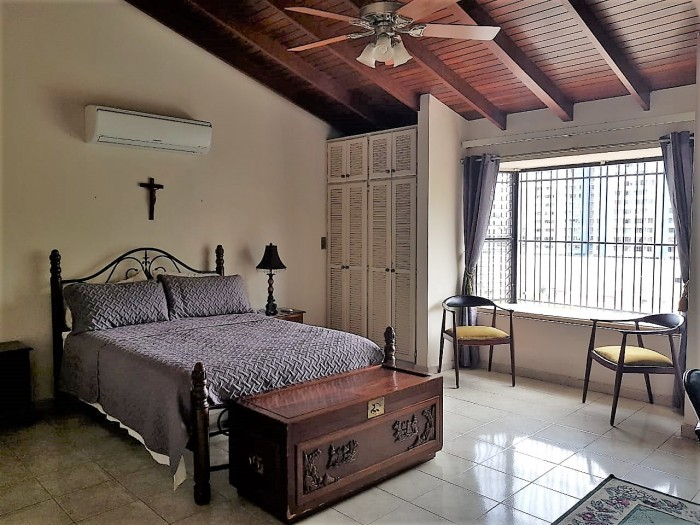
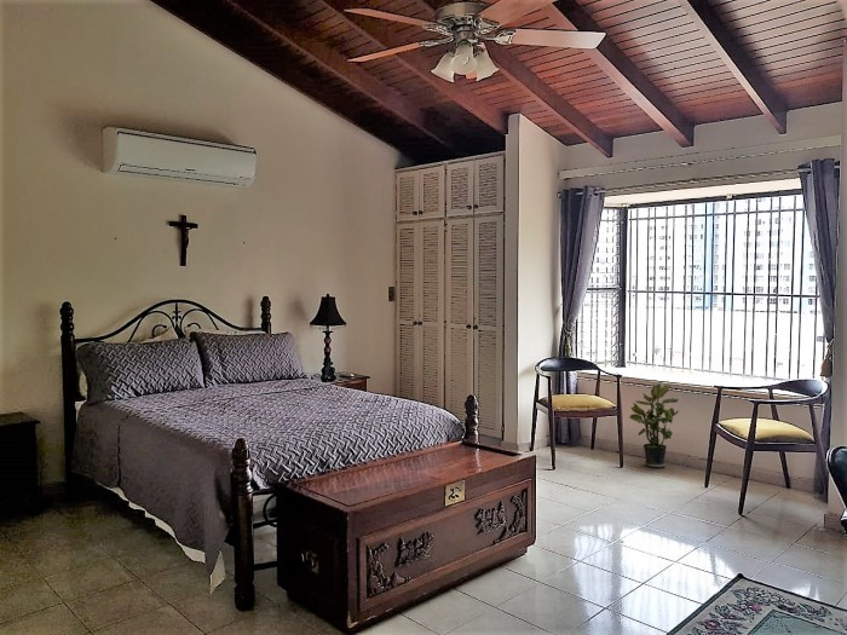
+ potted plant (653, 423)
